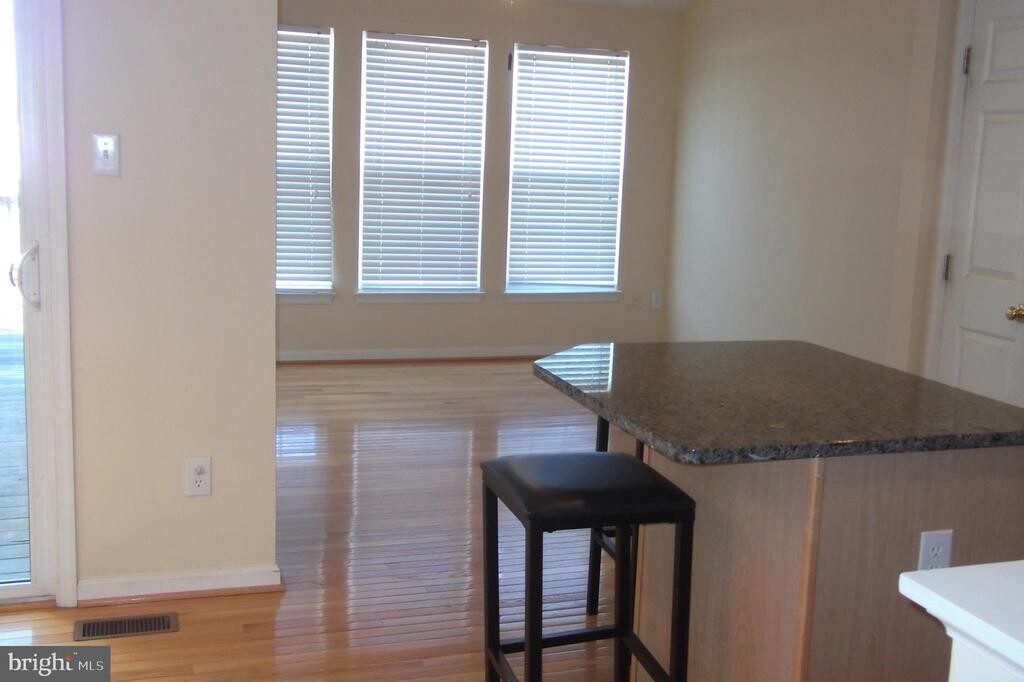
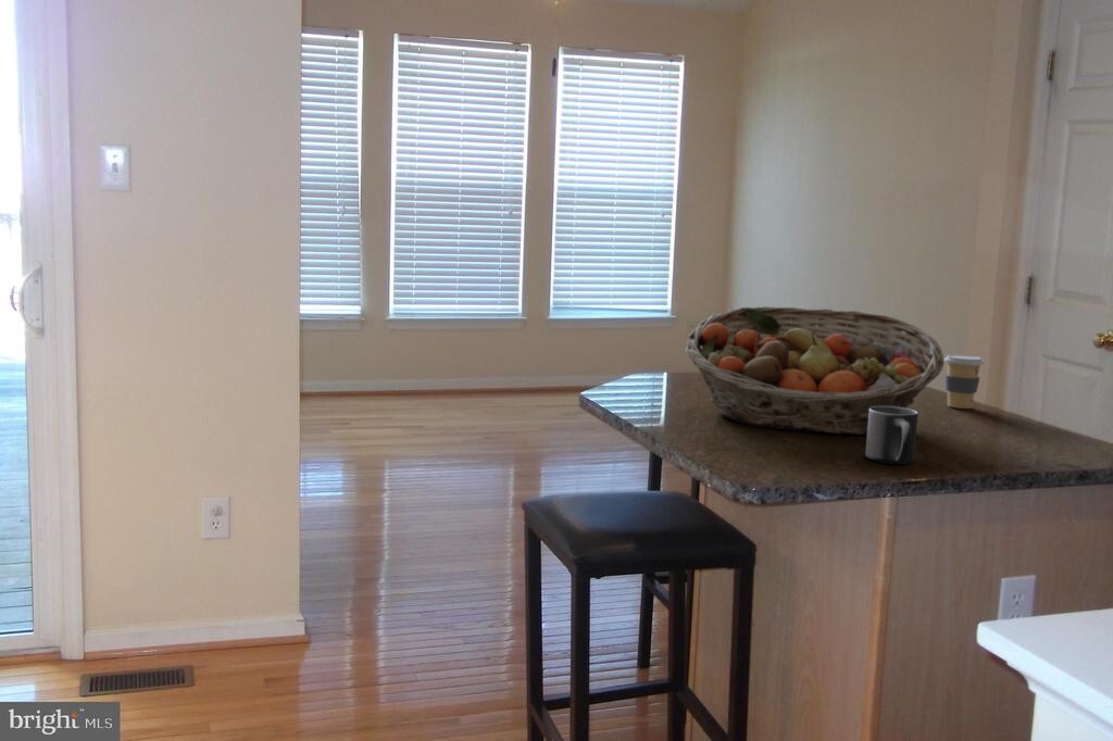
+ coffee cup (961, 381)
+ mug (893, 437)
+ fruit basket (810, 366)
